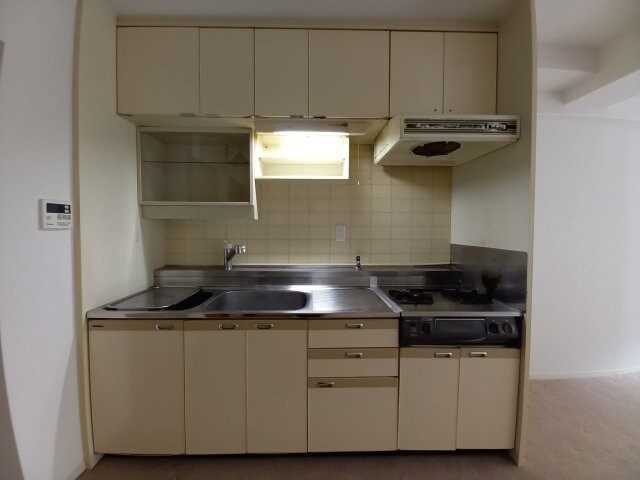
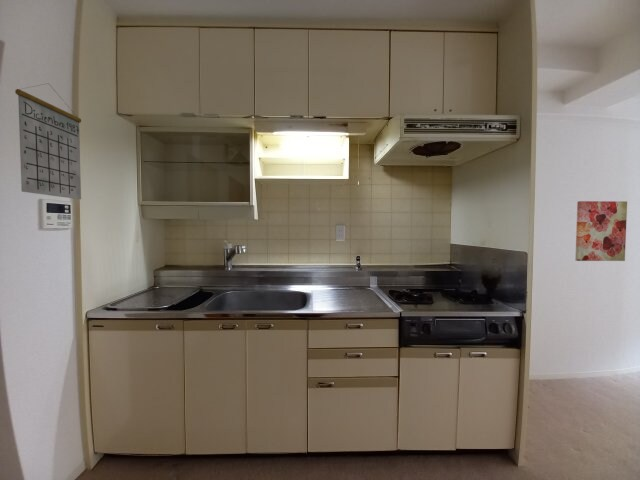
+ wall art (601, 231)
+ calendar (52, 140)
